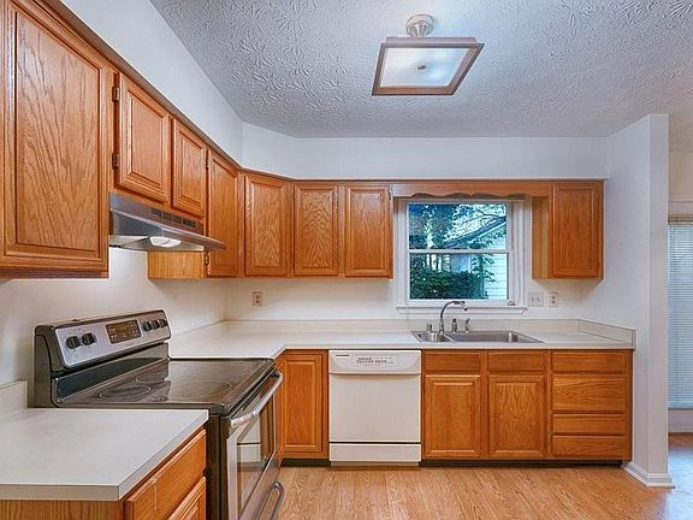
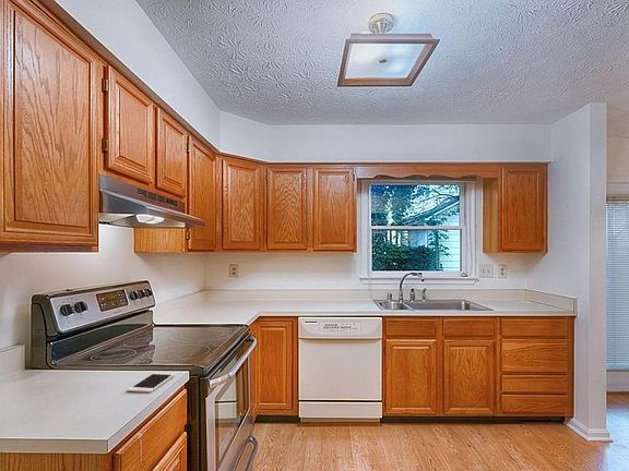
+ cell phone (152, 382)
